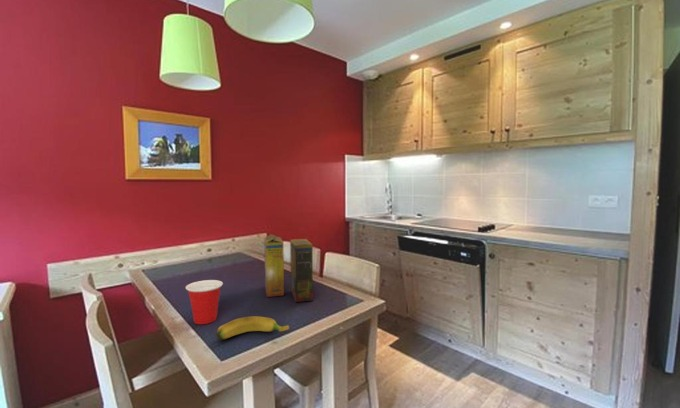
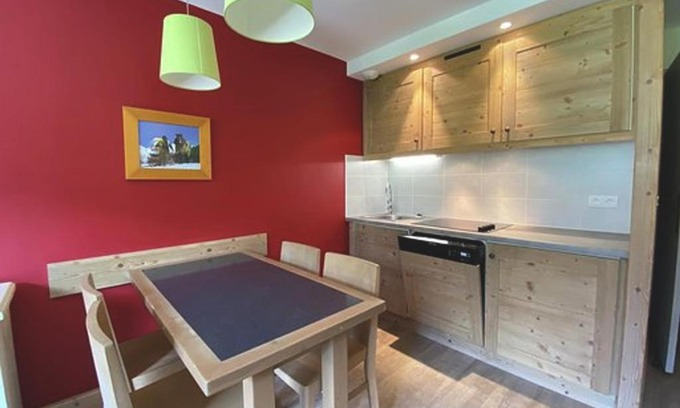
- cereal box (283, 265)
- cup (205, 302)
- banana (251, 329)
